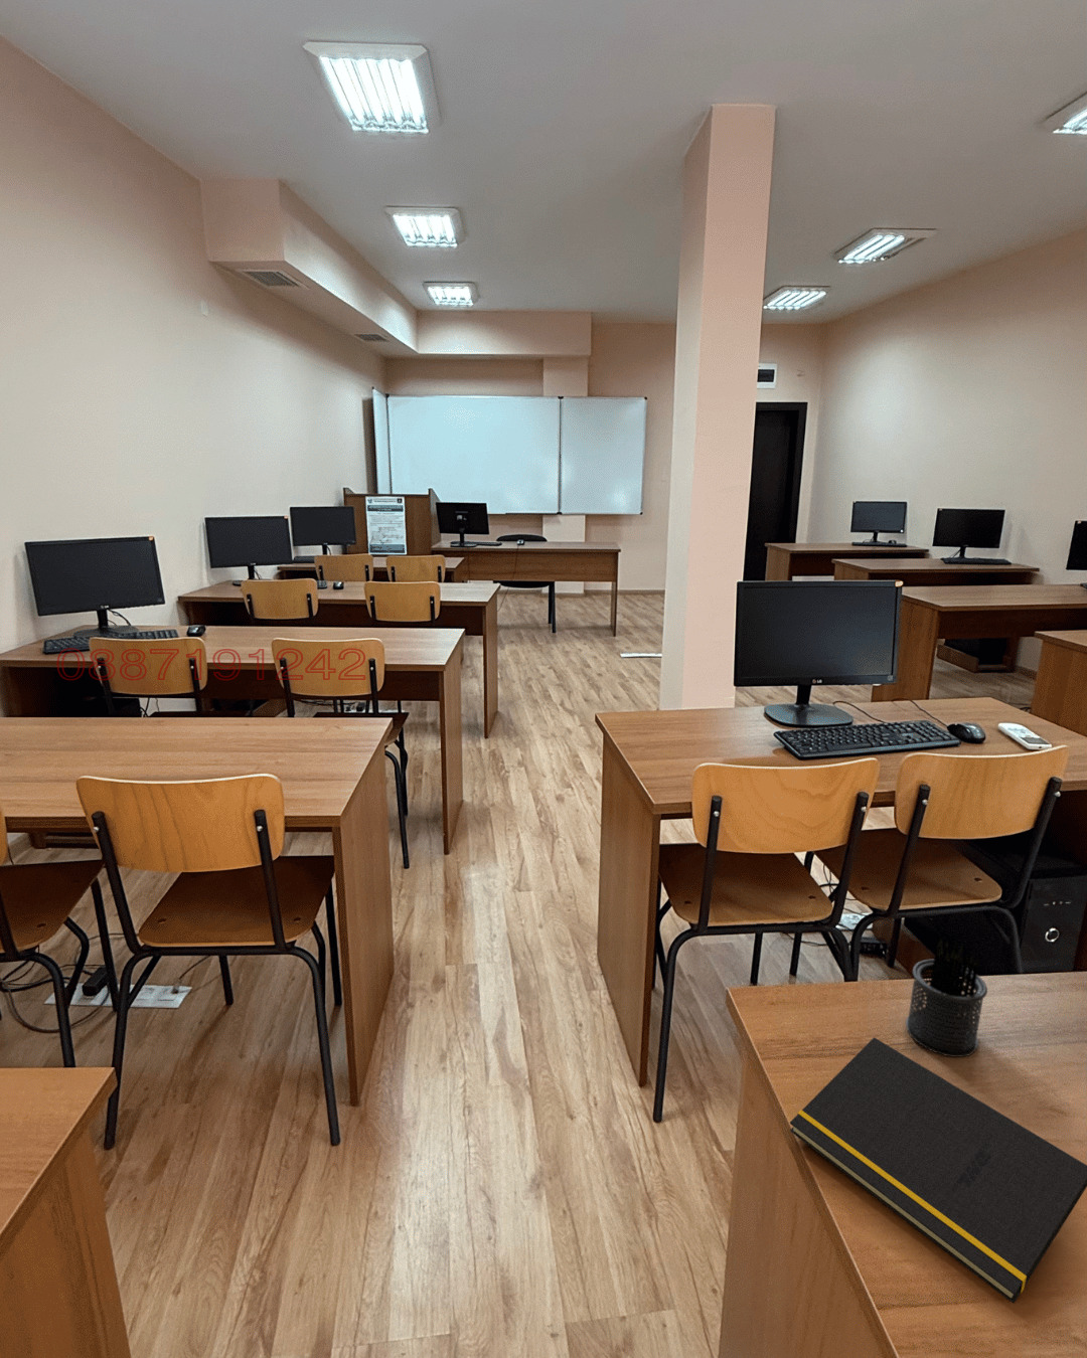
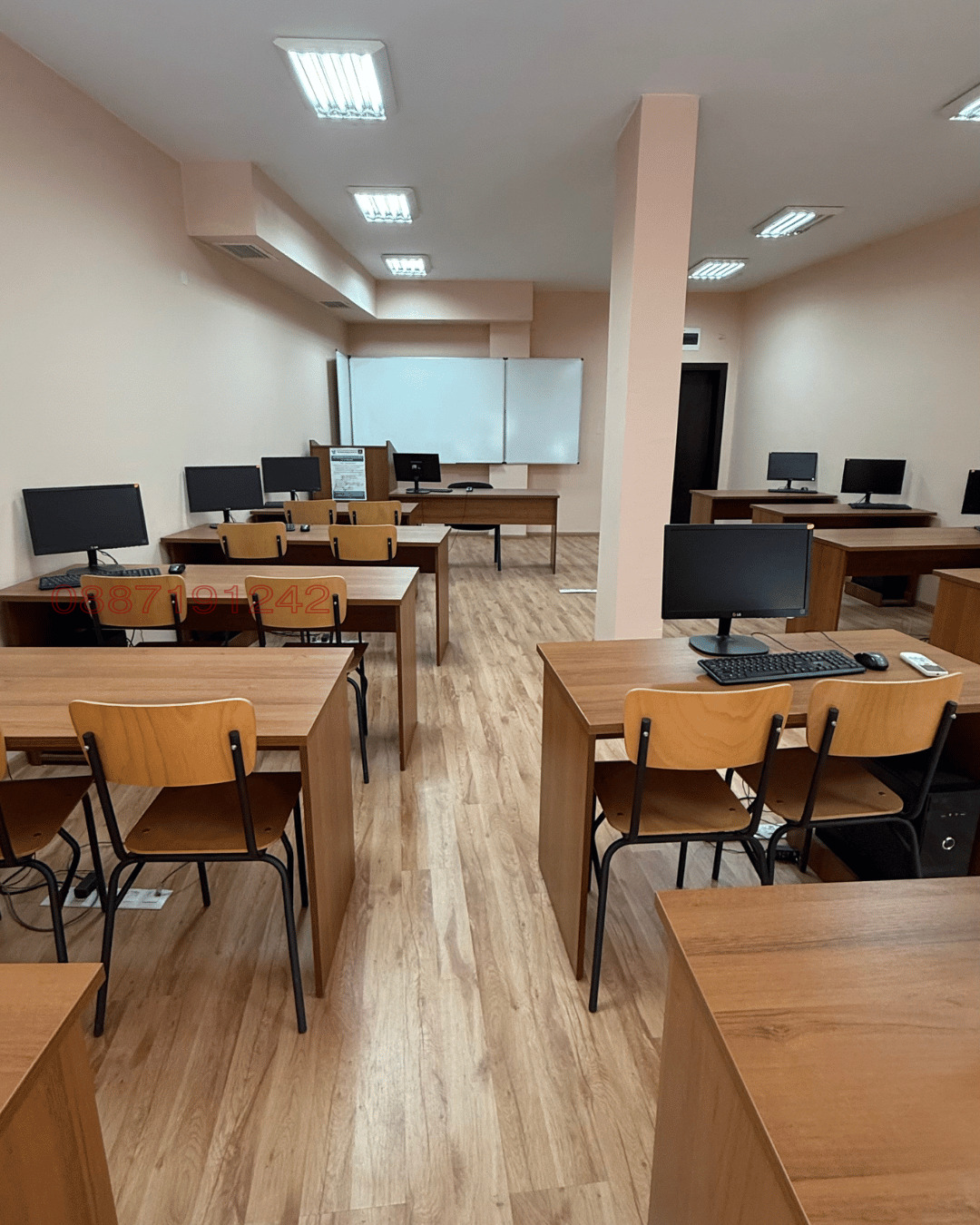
- pen holder (947, 993)
- notepad (932, 1148)
